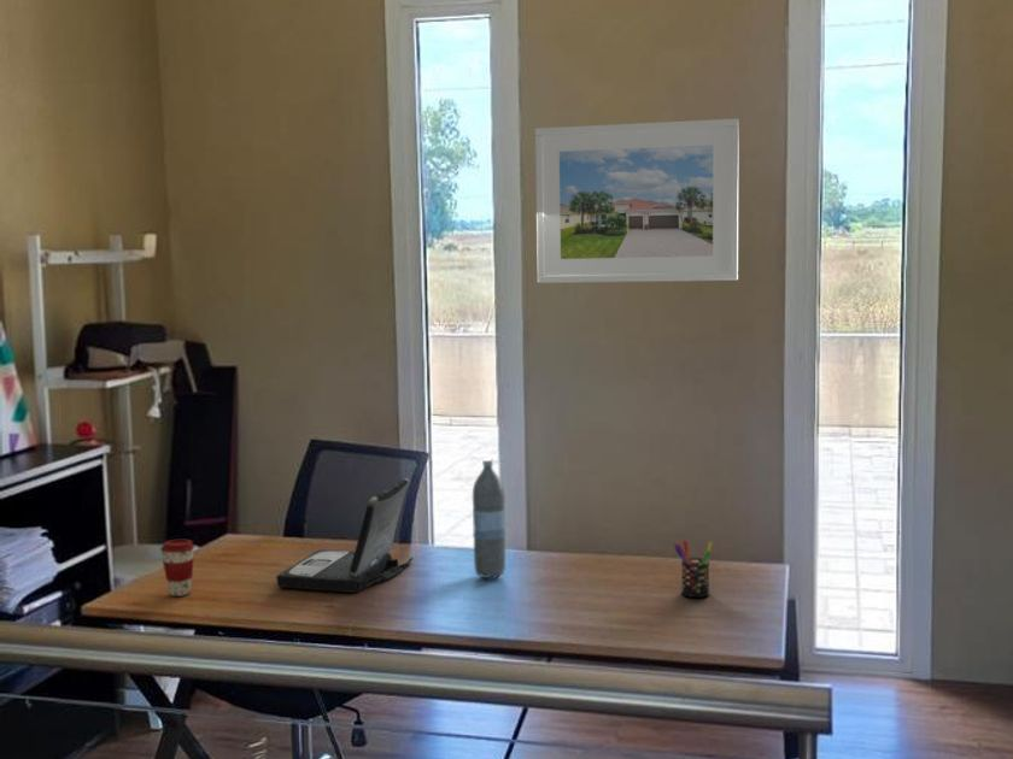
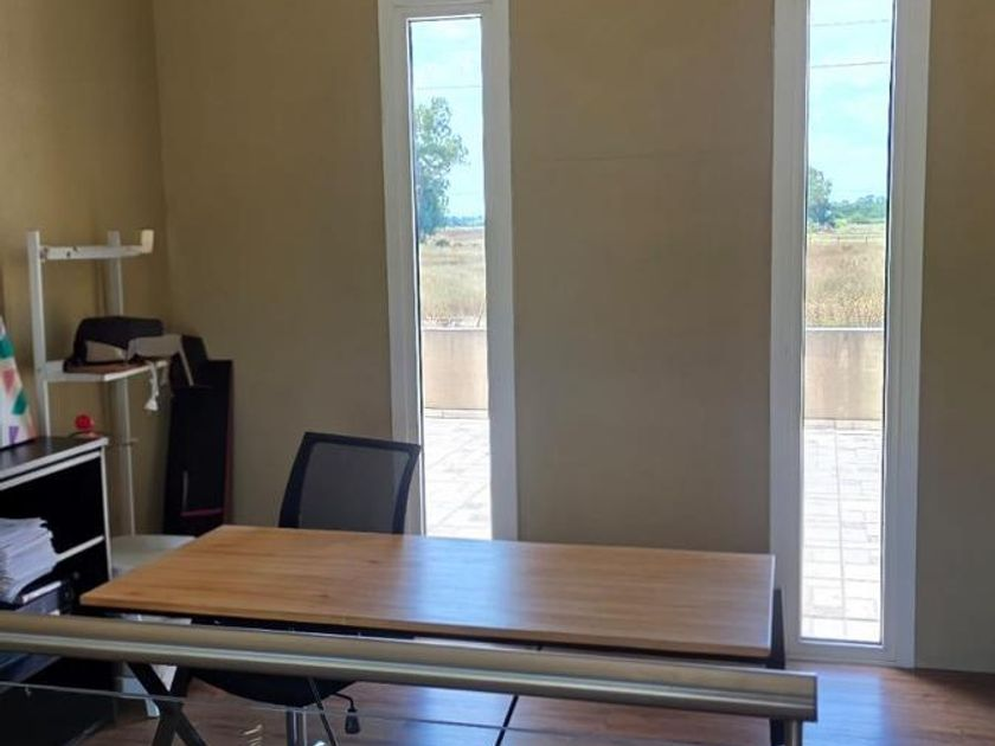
- water bottle (488, 518)
- laptop (359, 534)
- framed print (634, 202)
- coffee cup (178, 567)
- pen holder (696, 566)
